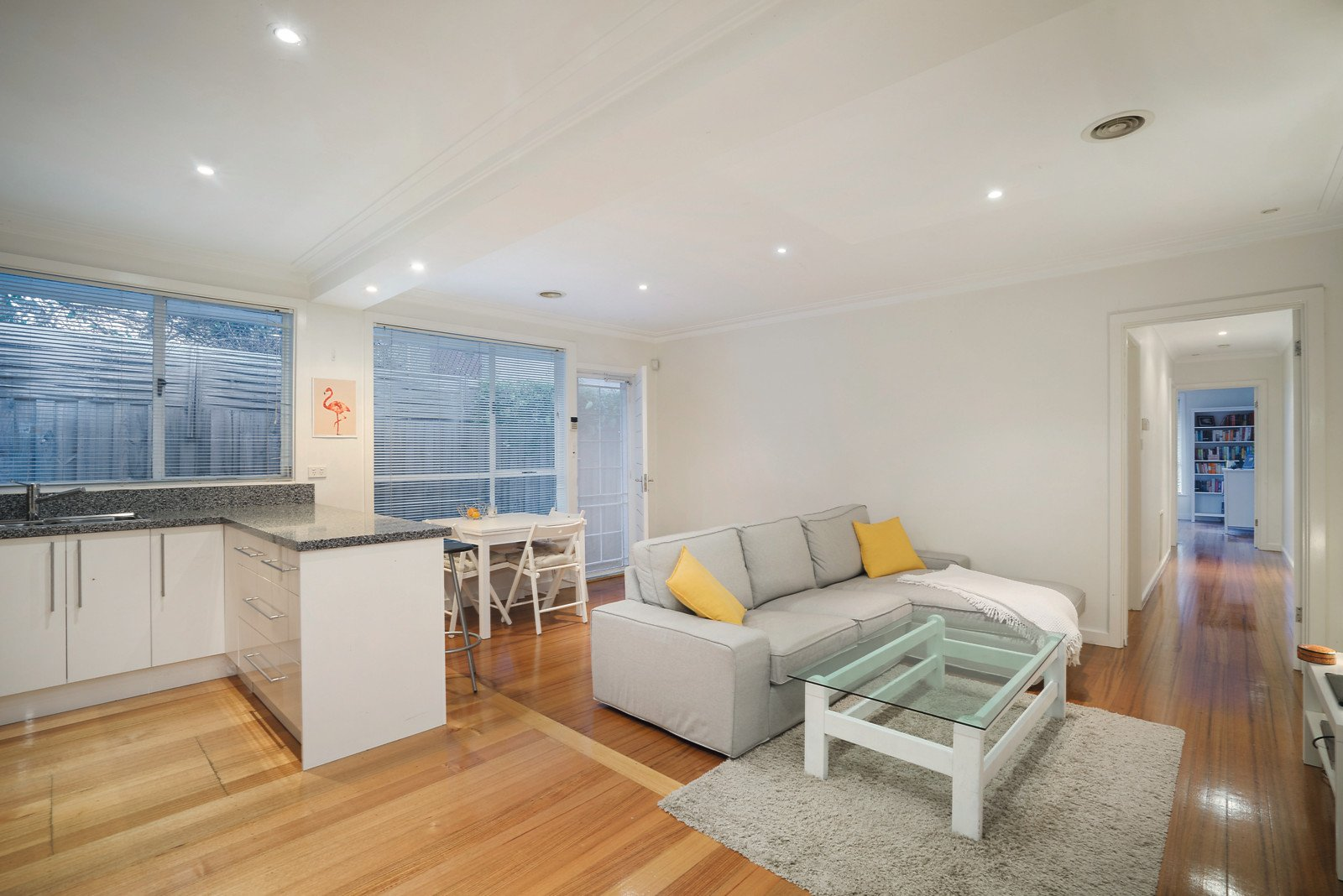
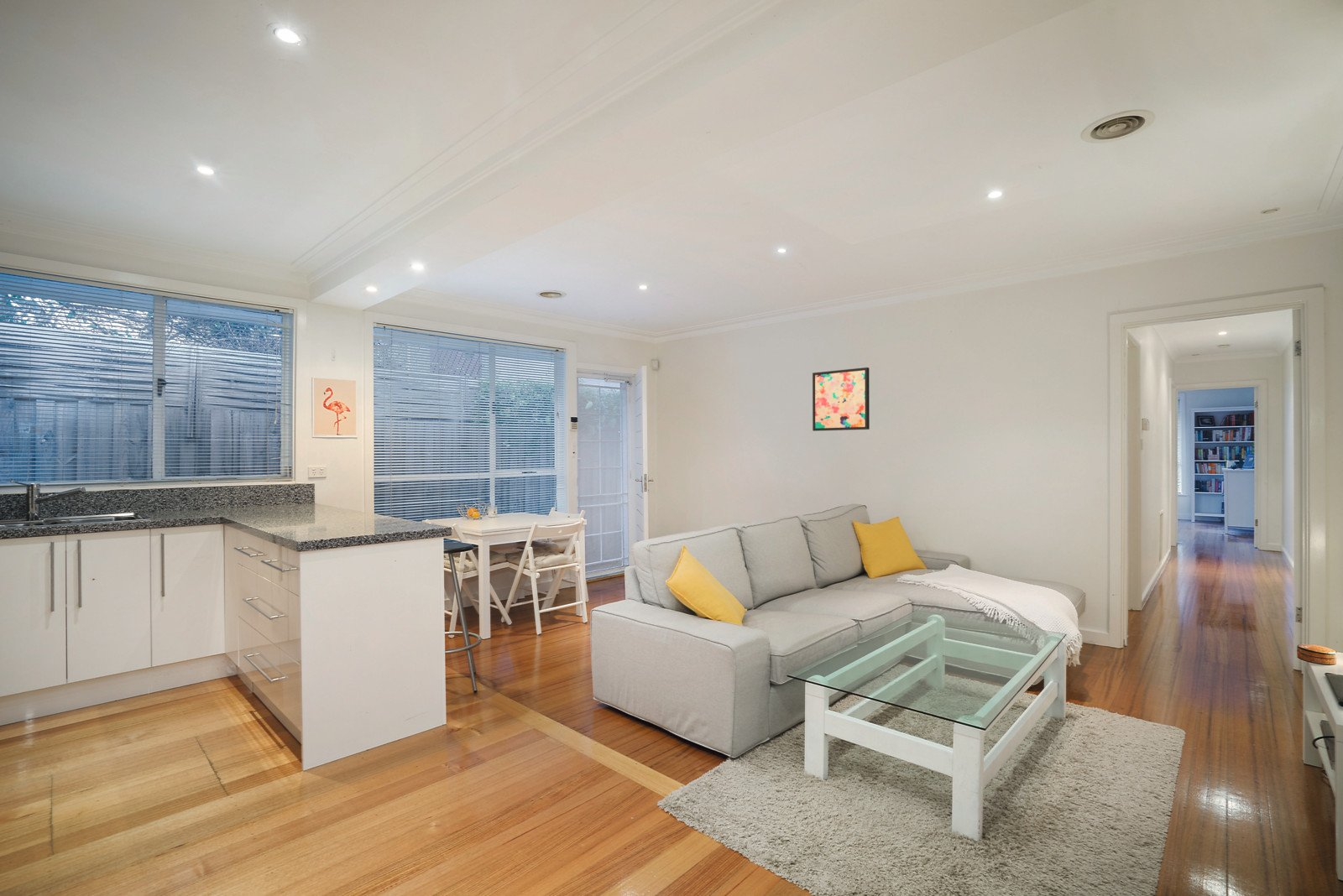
+ wall art (839, 400)
